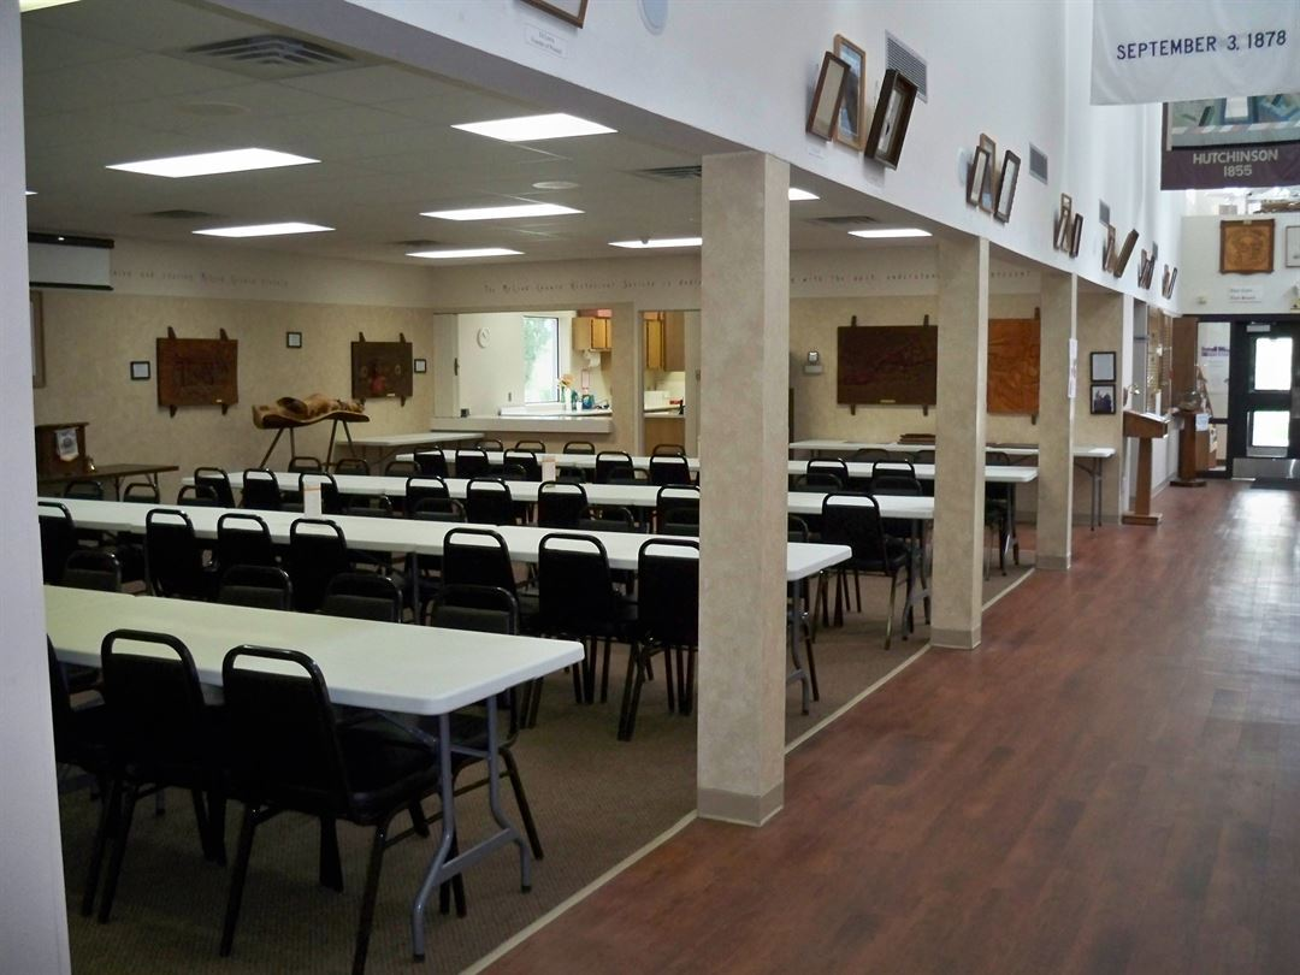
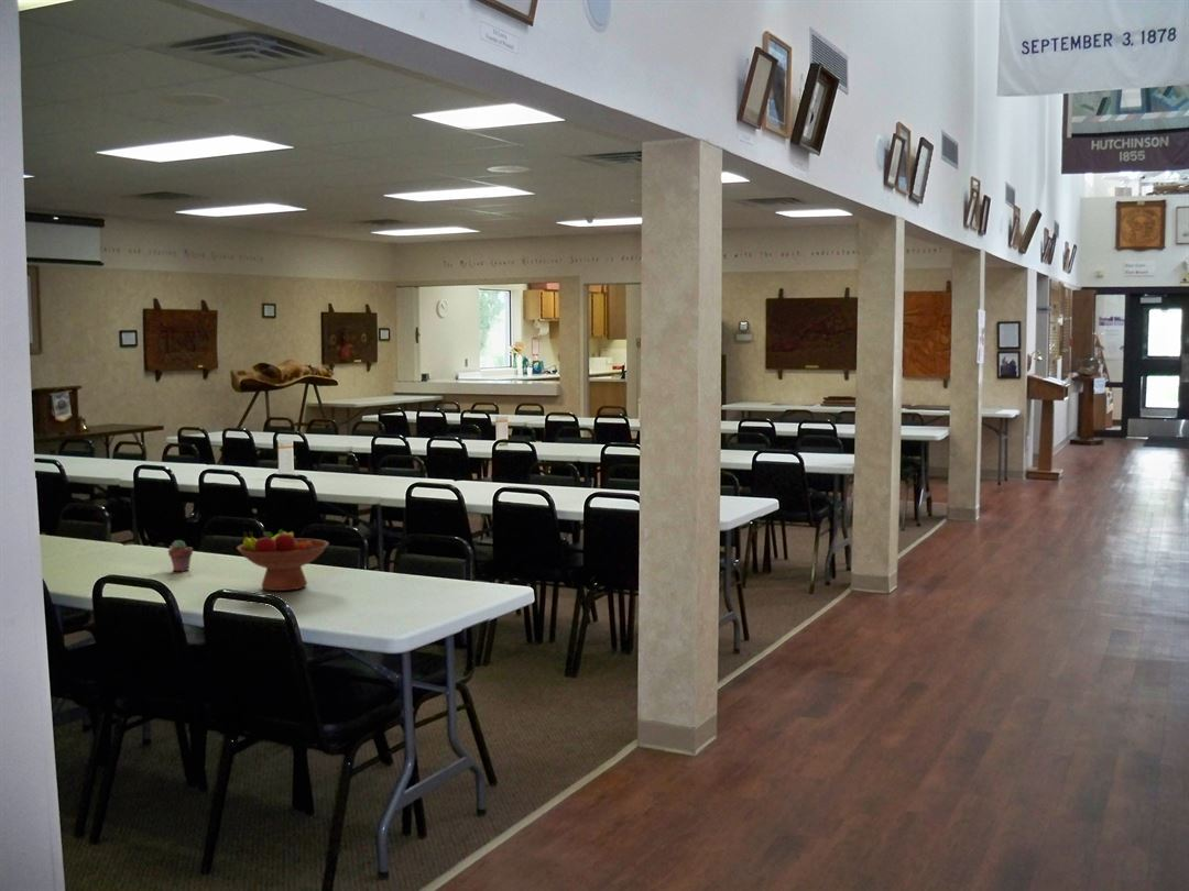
+ fruit bowl (283, 558)
+ potted succulent (179, 554)
